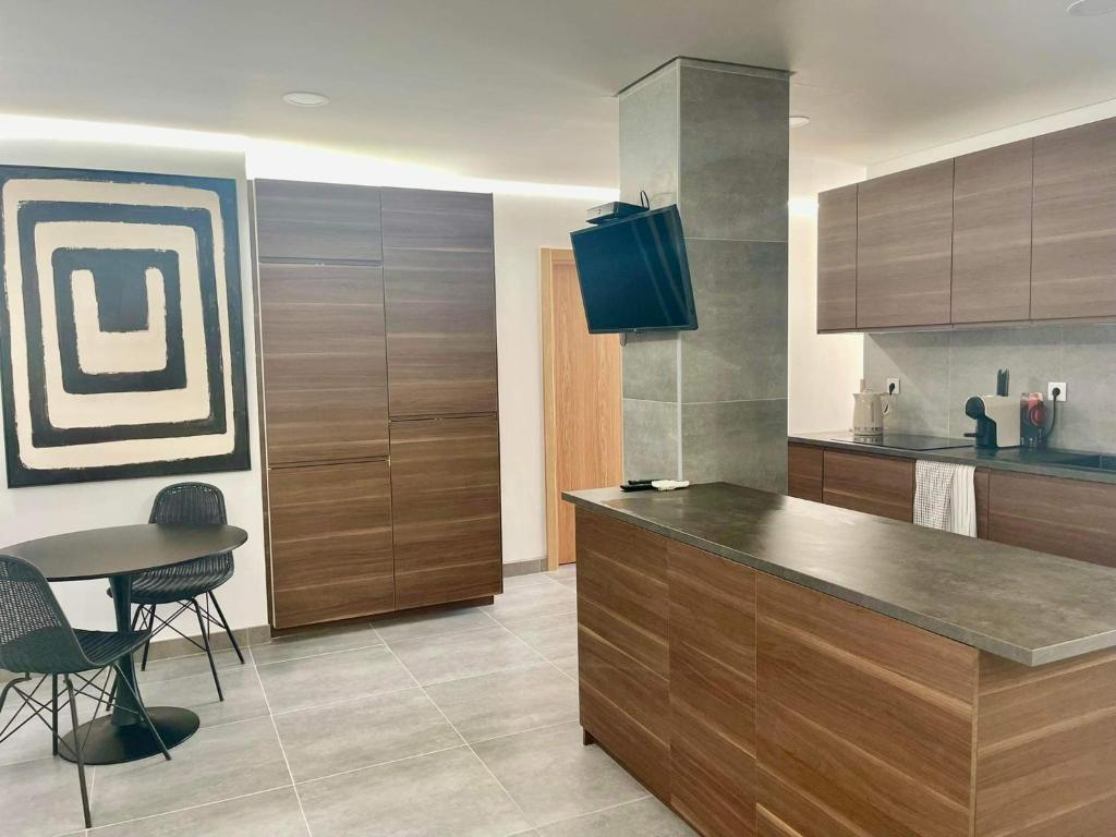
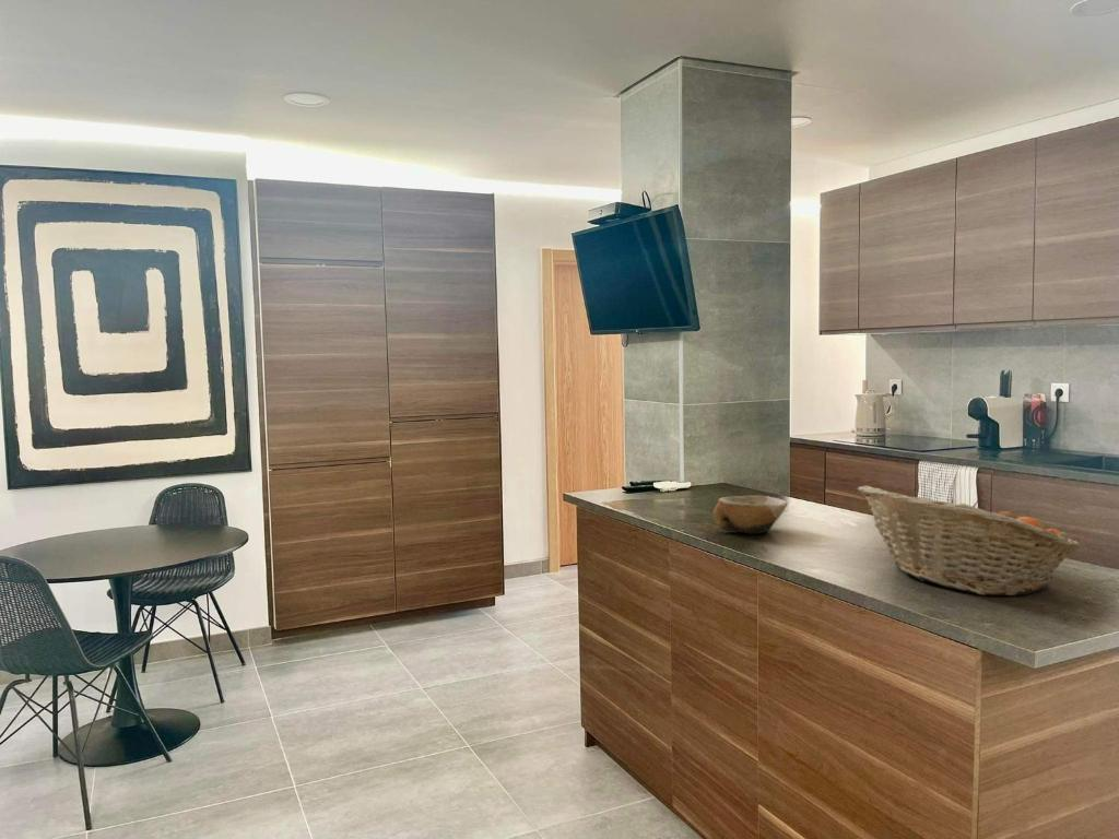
+ fruit basket (959, 532)
+ bowl (750, 515)
